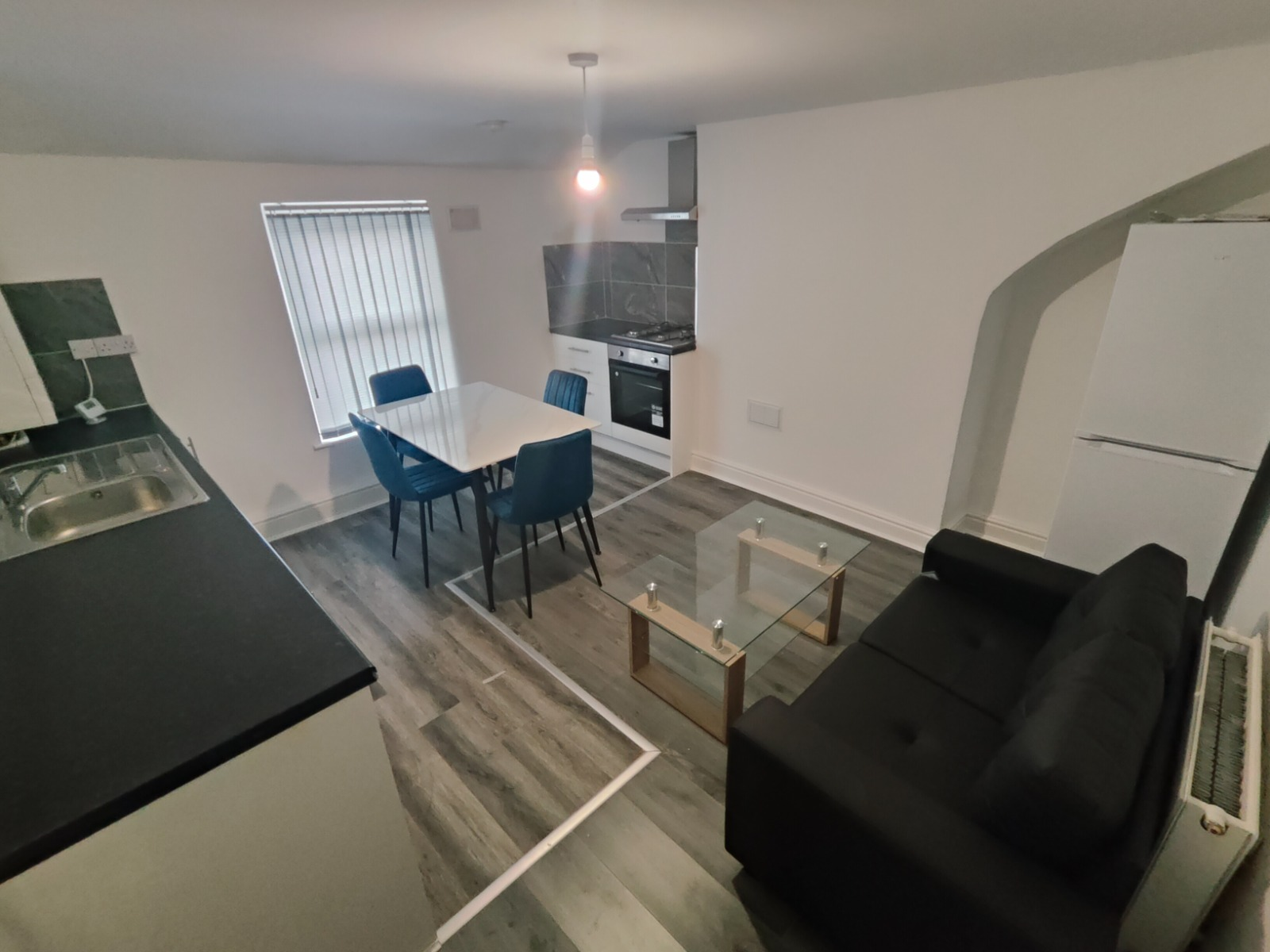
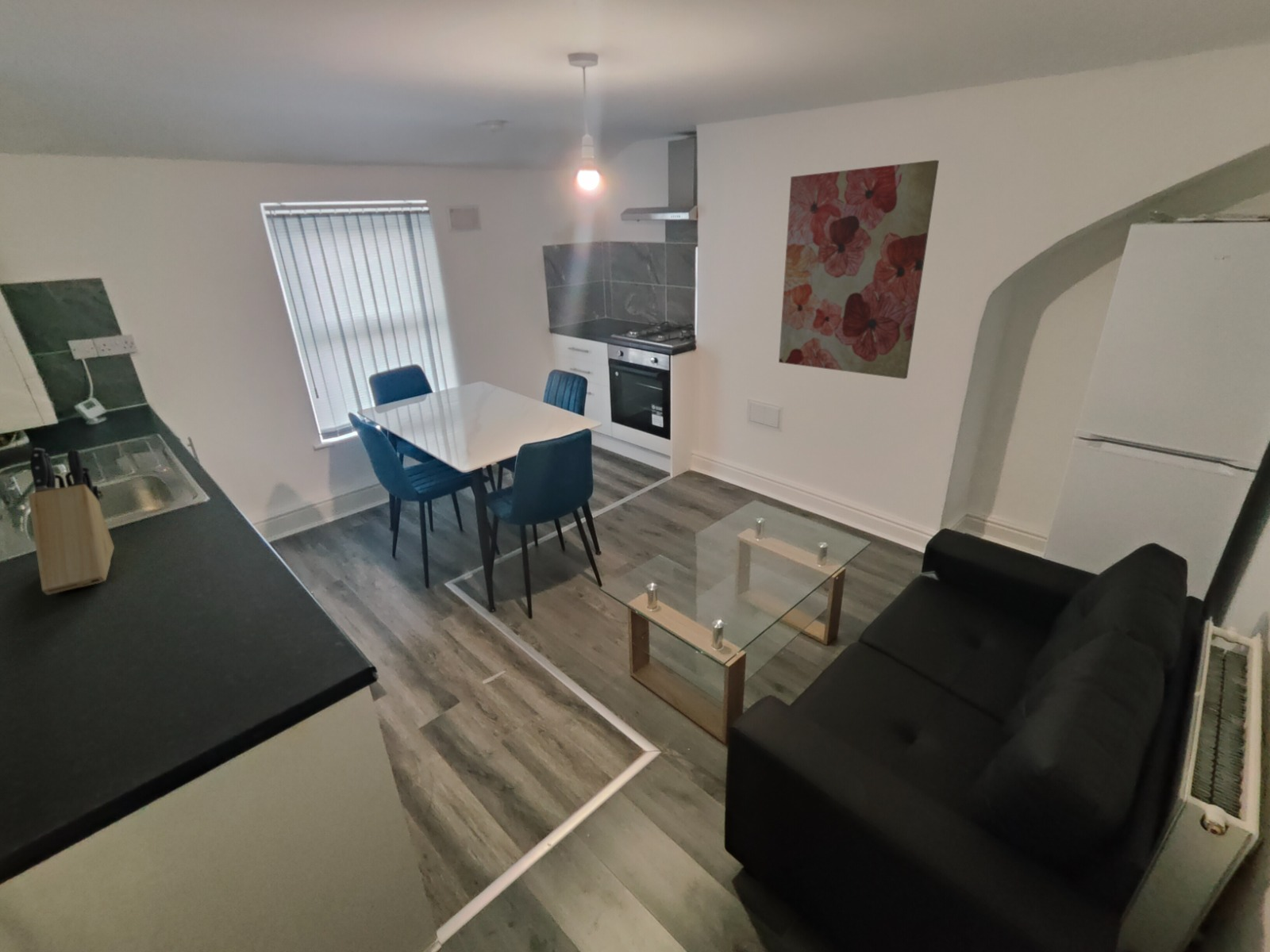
+ knife block (64, 512)
+ wall art (848, 275)
